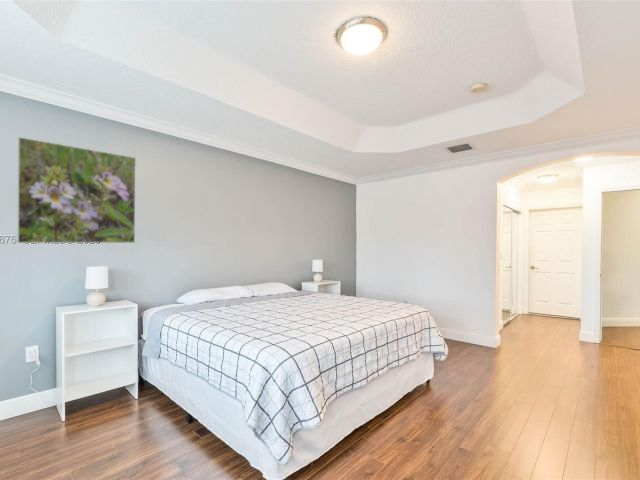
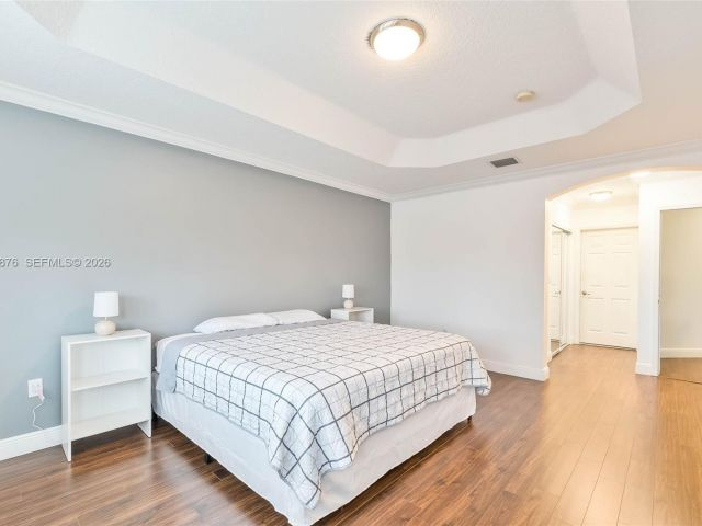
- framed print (82, 195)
